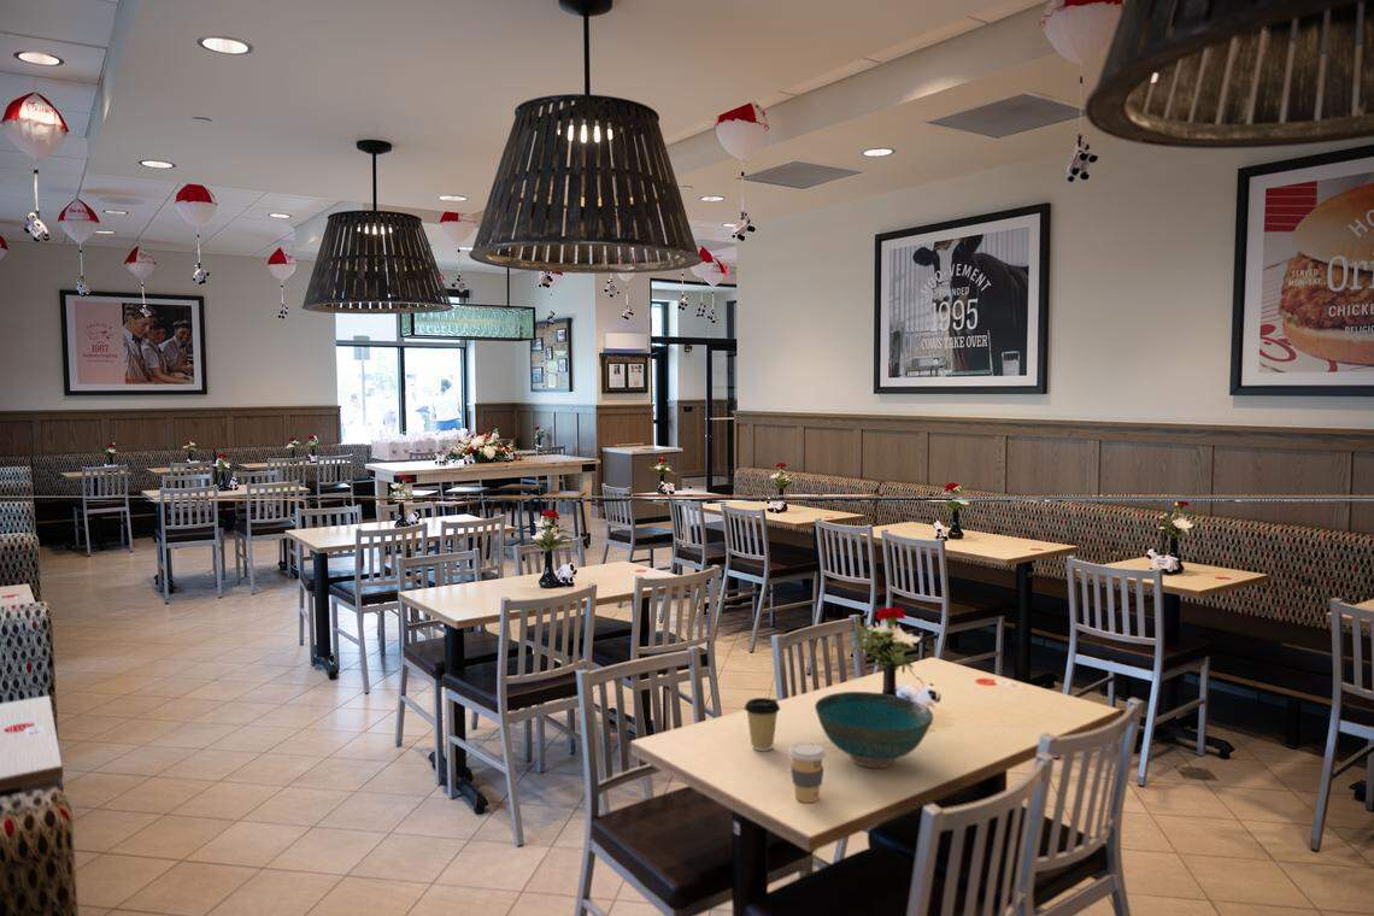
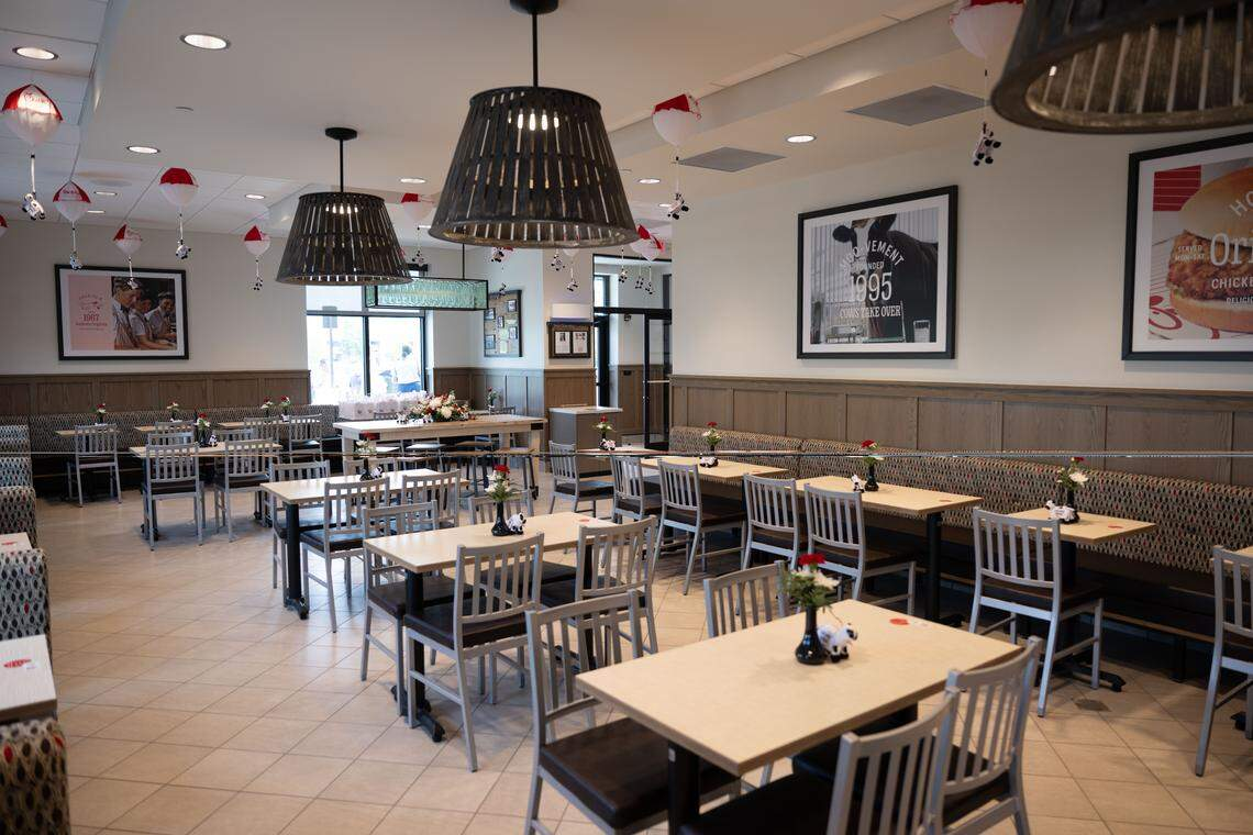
- bowl (873, 734)
- coffee cup (806, 773)
- coffee cup (762, 723)
